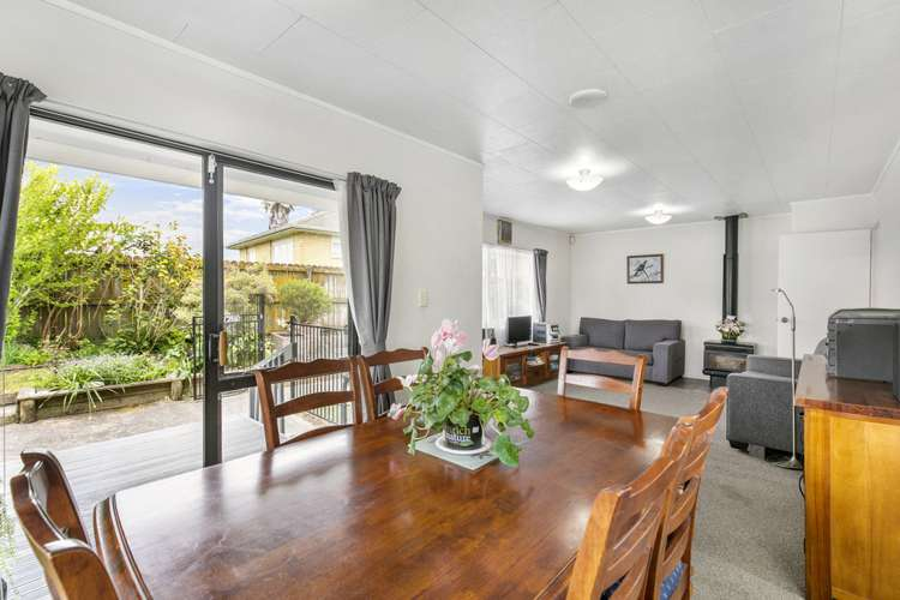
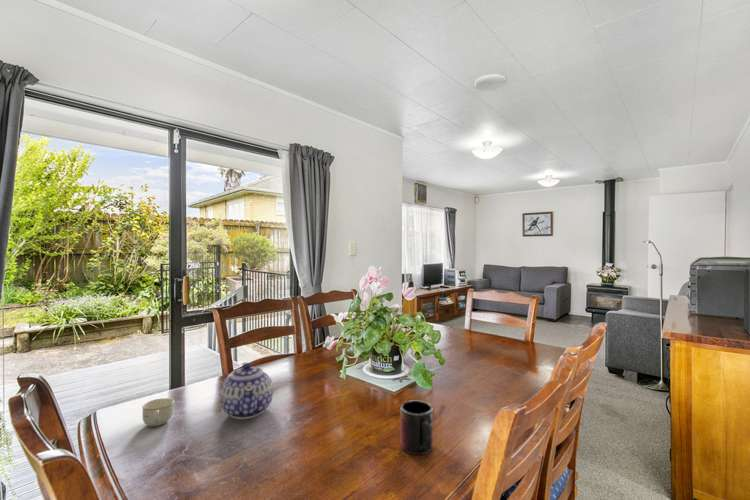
+ teapot (247, 387)
+ mug (419, 429)
+ cup (157, 414)
